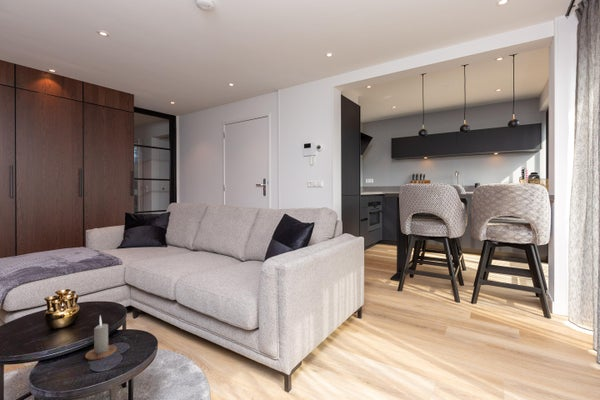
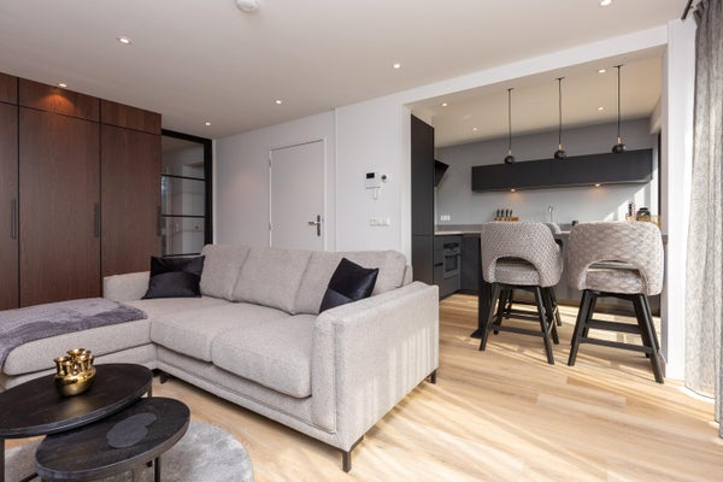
- candle (101, 333)
